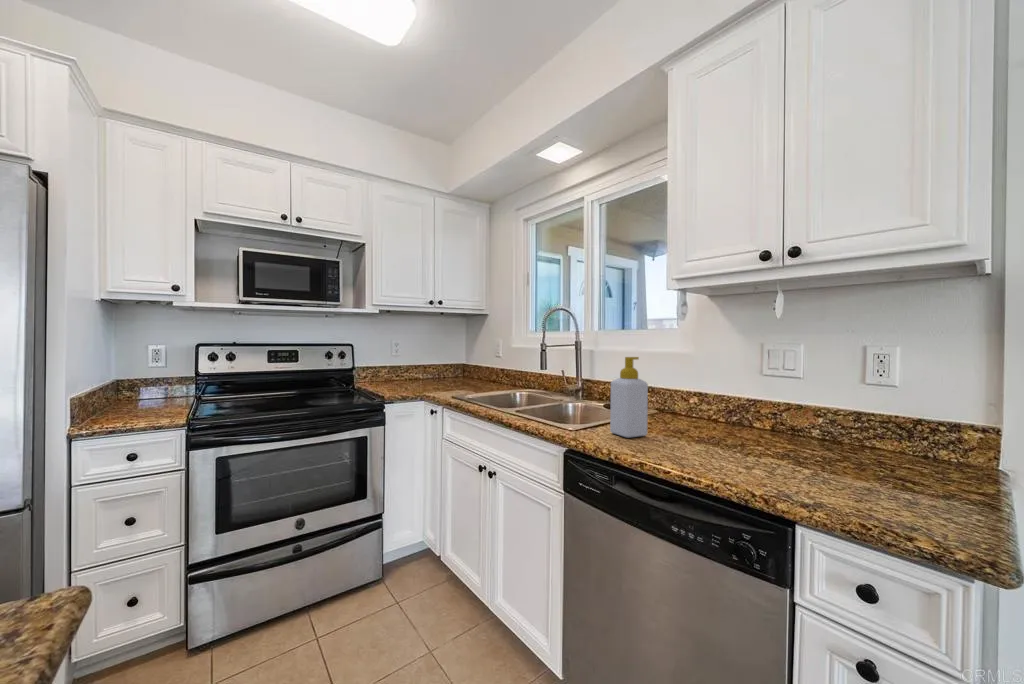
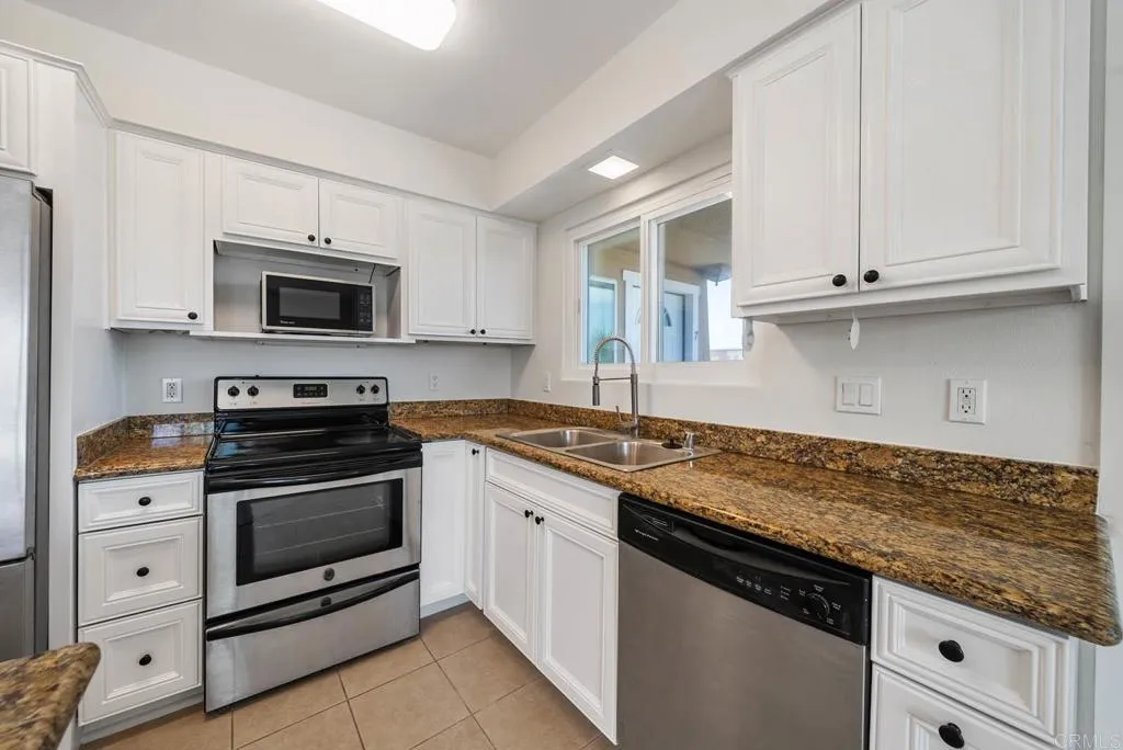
- soap bottle (628, 395)
